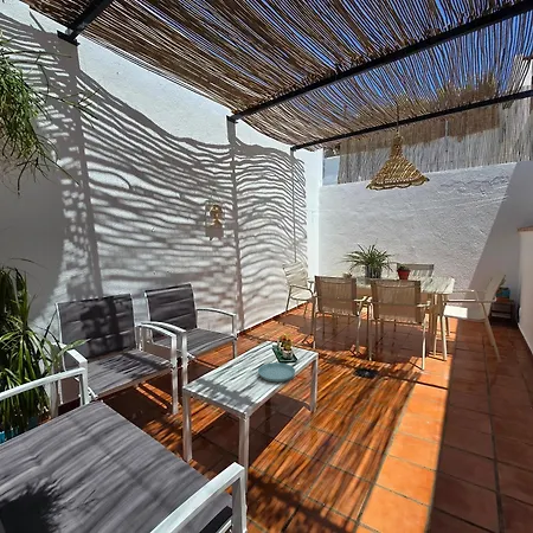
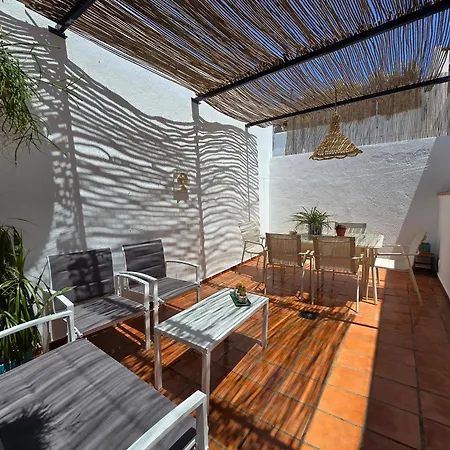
- saucer (276, 372)
